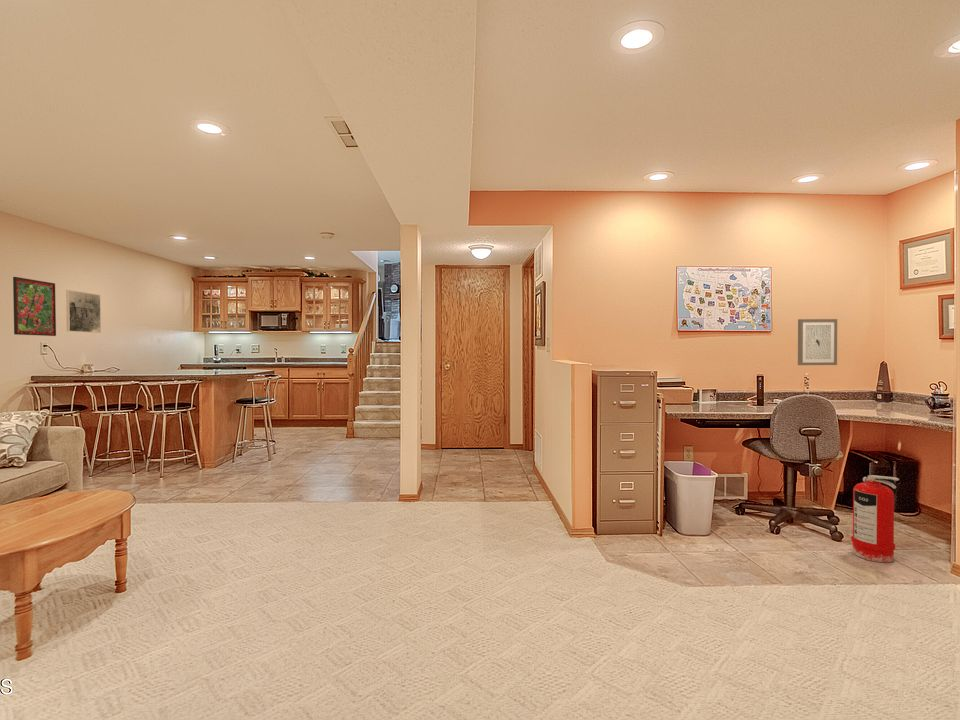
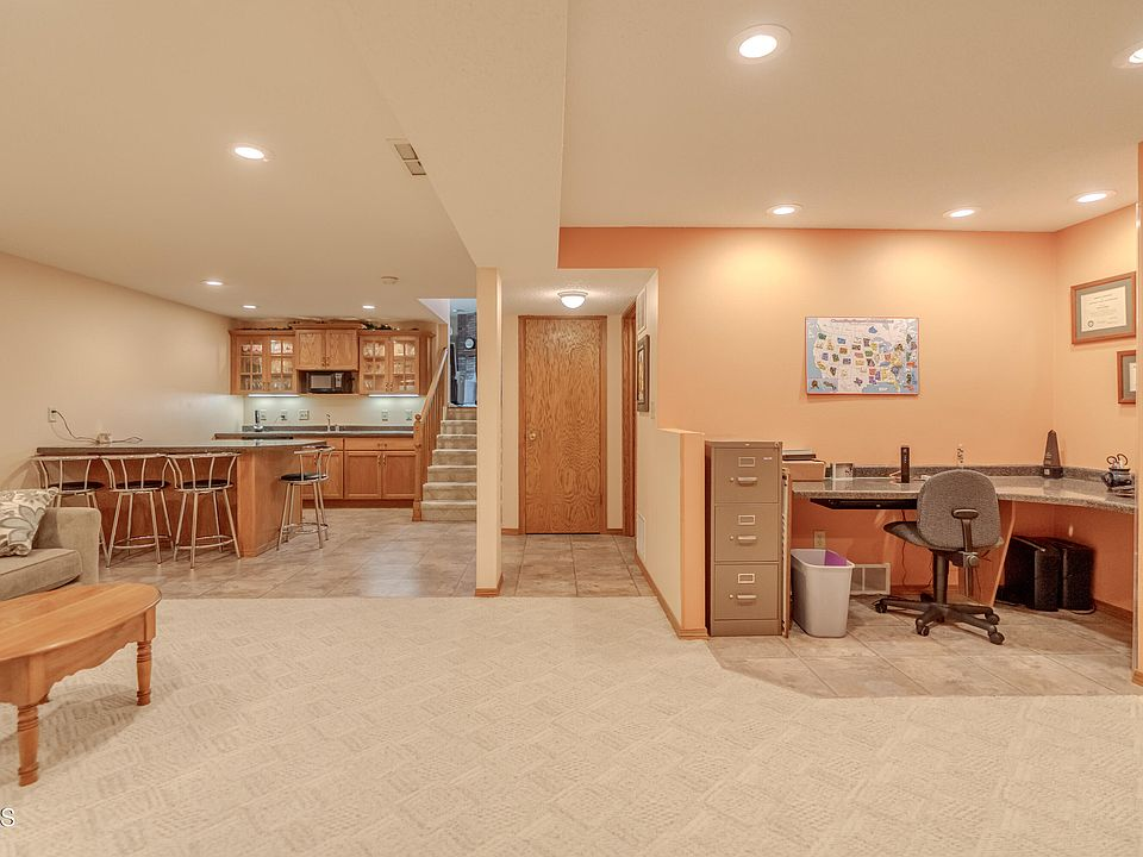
- wall art (817, 342)
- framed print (84, 312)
- fire extinguisher (880, 514)
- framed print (35, 307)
